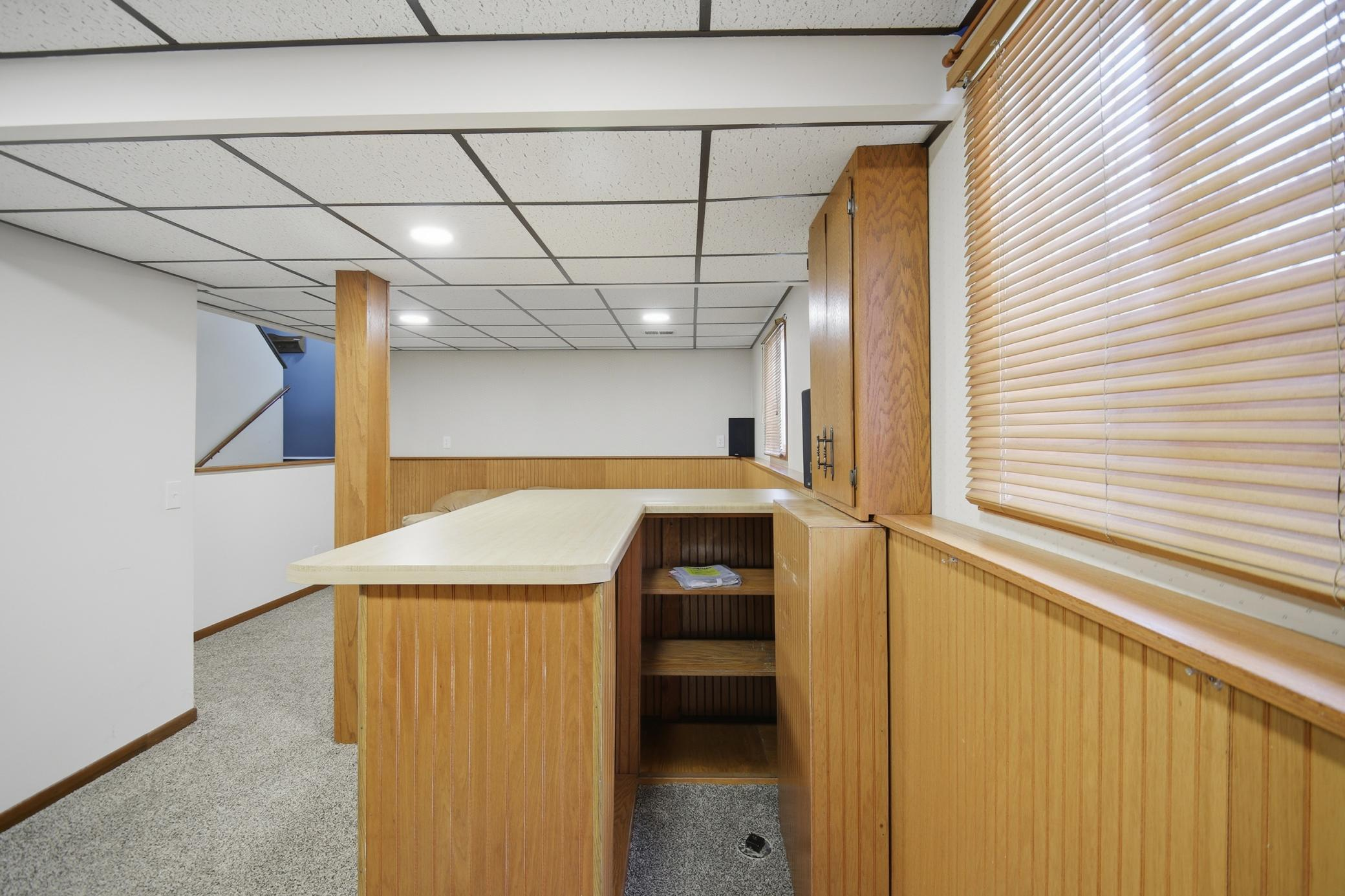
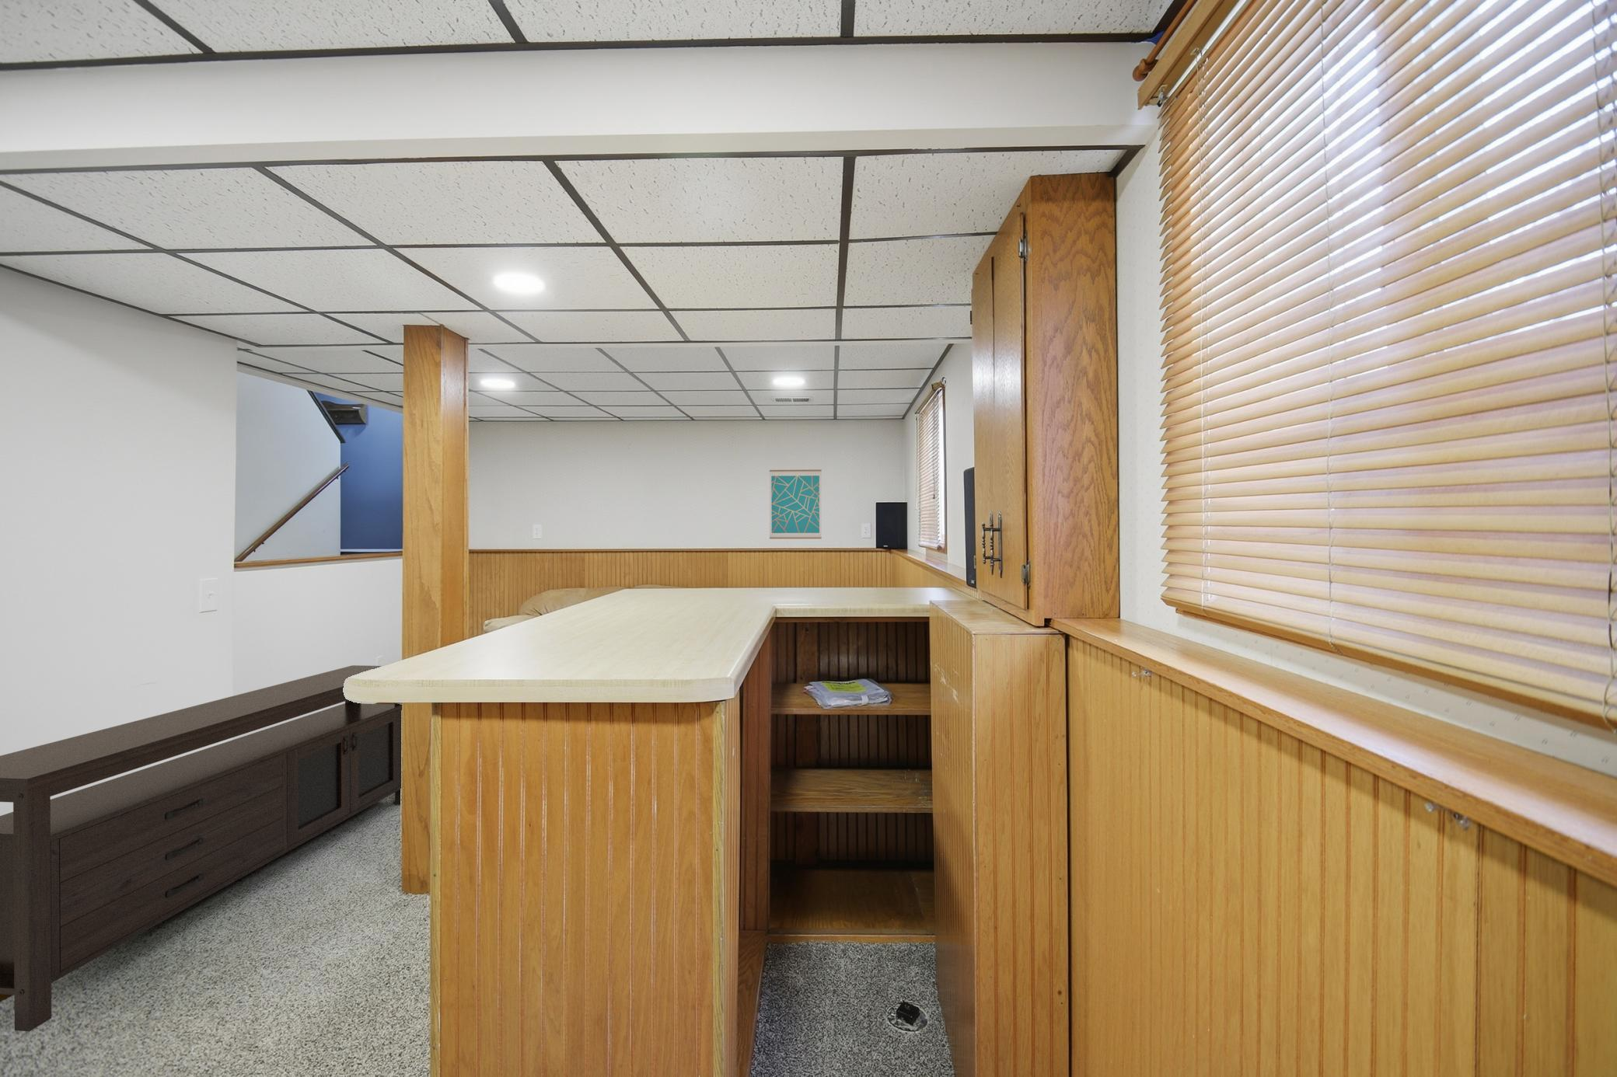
+ wall art (796, 505)
+ media console (240, 792)
